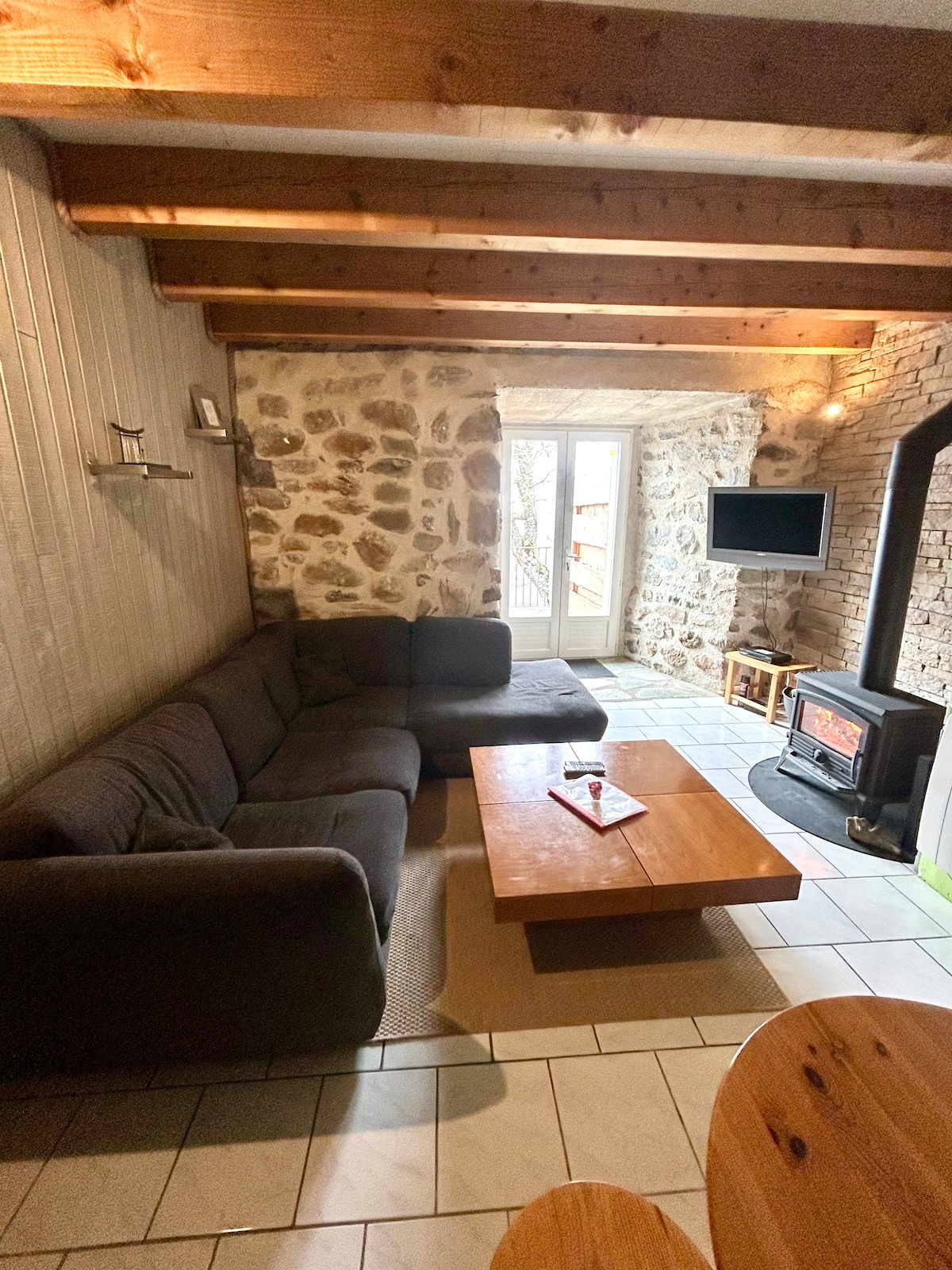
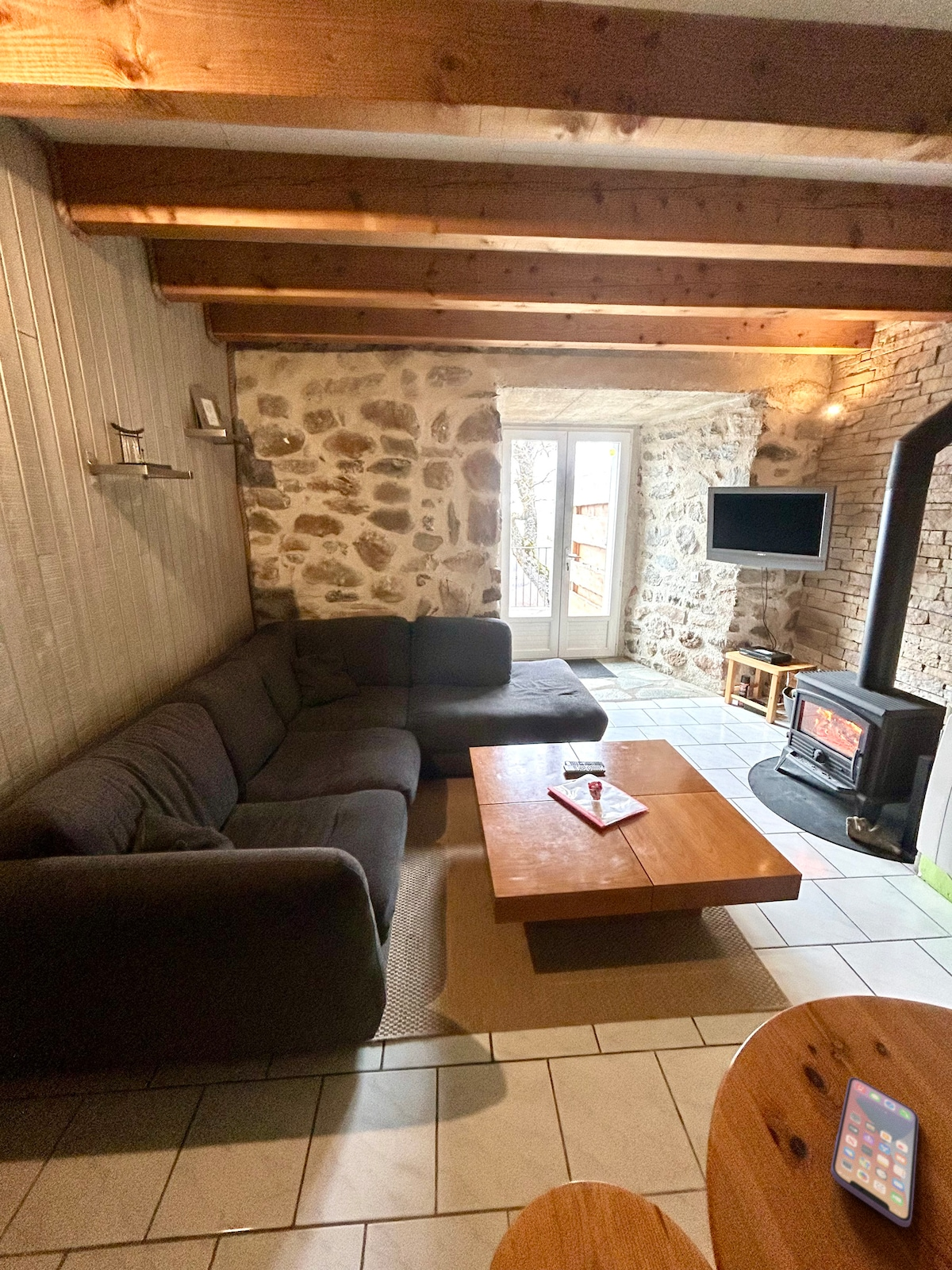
+ smartphone (876, 1143)
